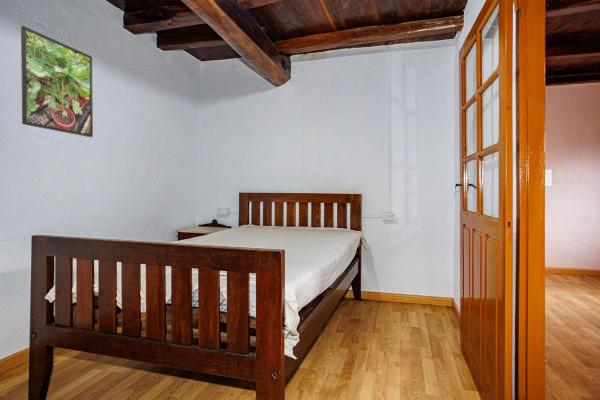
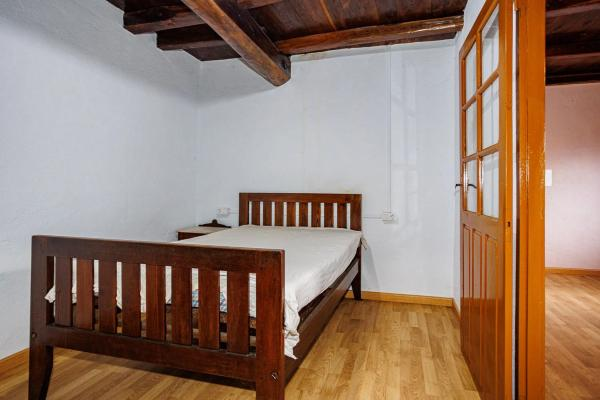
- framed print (60, 87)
